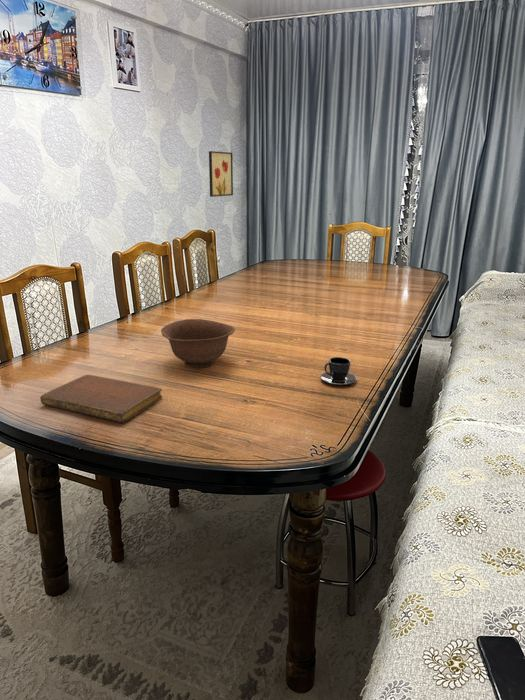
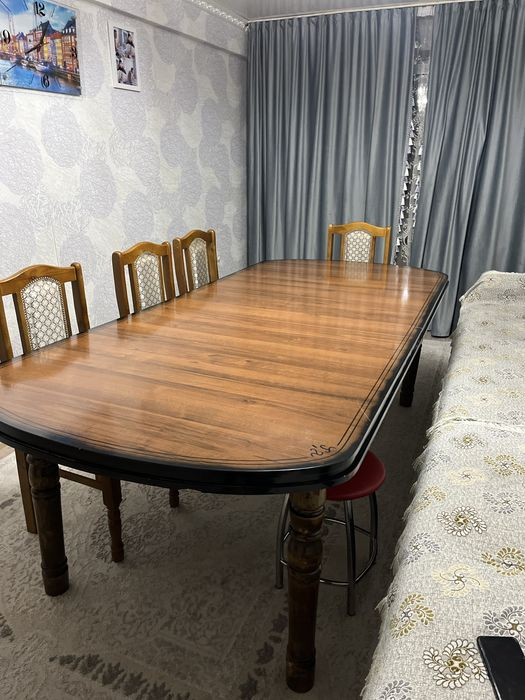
- teacup (339, 370)
- bowl (198, 345)
- notebook (102, 396)
- wall art (220, 174)
